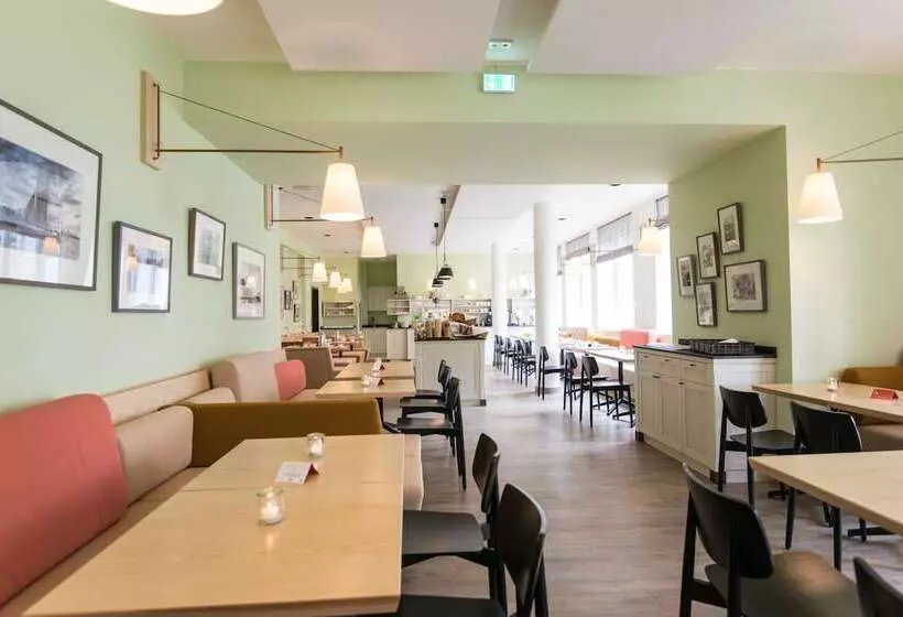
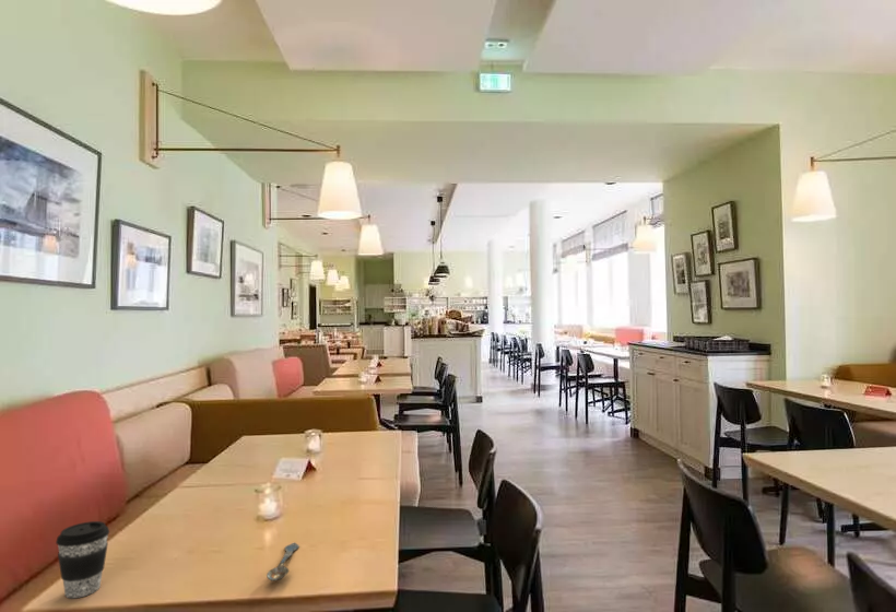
+ spoon (284, 560)
+ coffee cup (82, 558)
